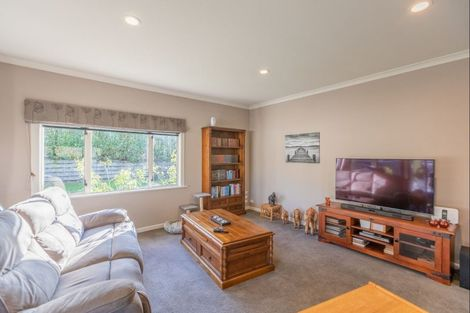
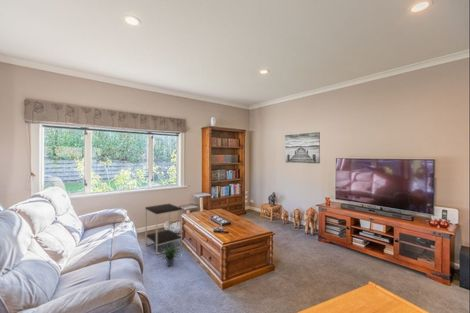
+ side table (165, 230)
+ potted plant (171, 251)
